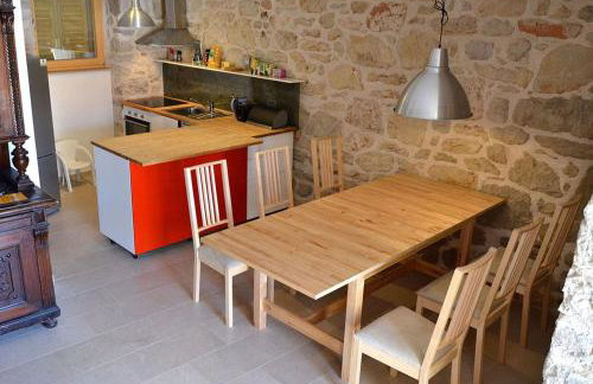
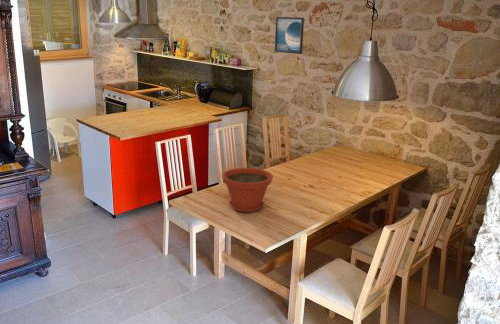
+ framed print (288, 35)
+ plant pot (246, 191)
